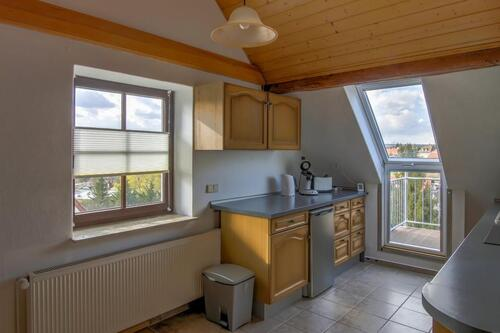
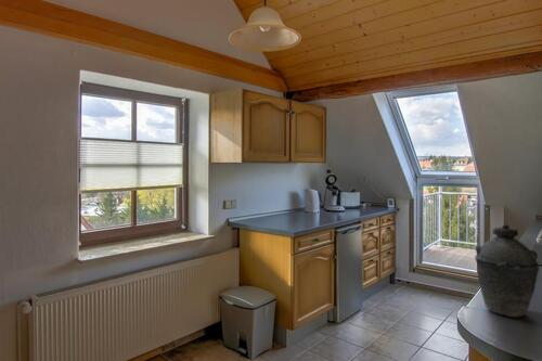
+ kettle (505, 267)
